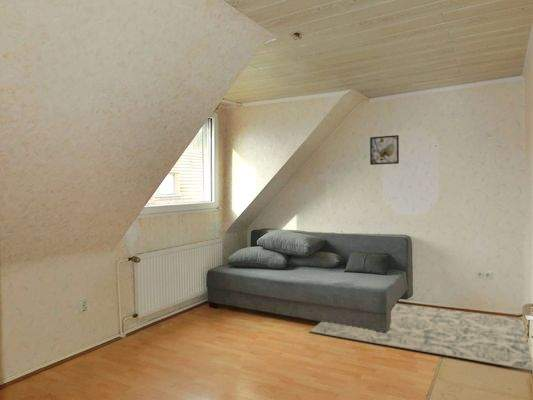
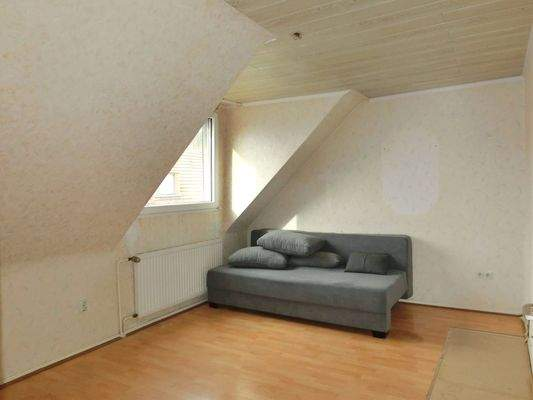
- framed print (384, 150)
- rug (429, 326)
